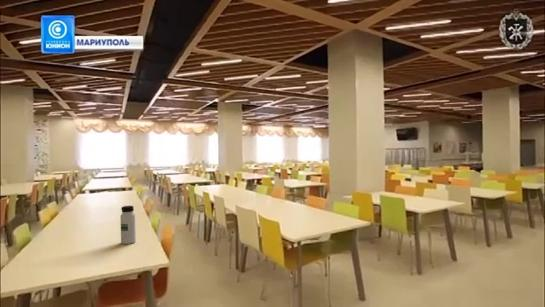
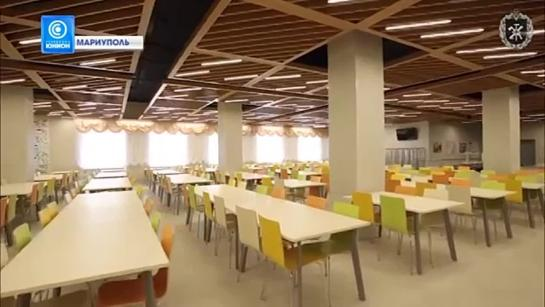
- water bottle (128, 224)
